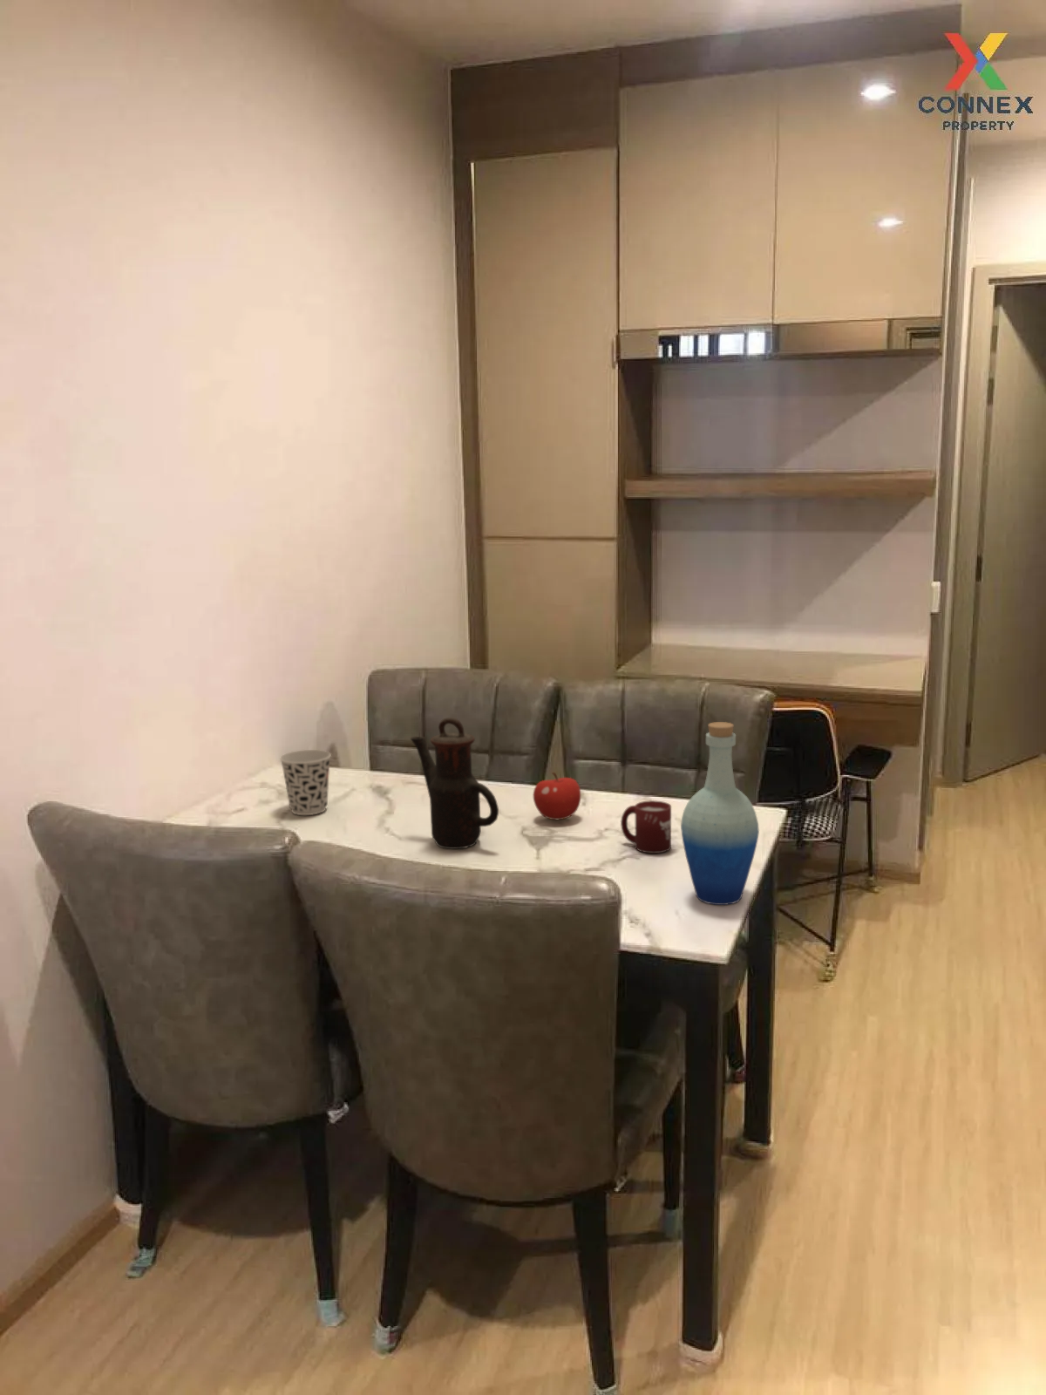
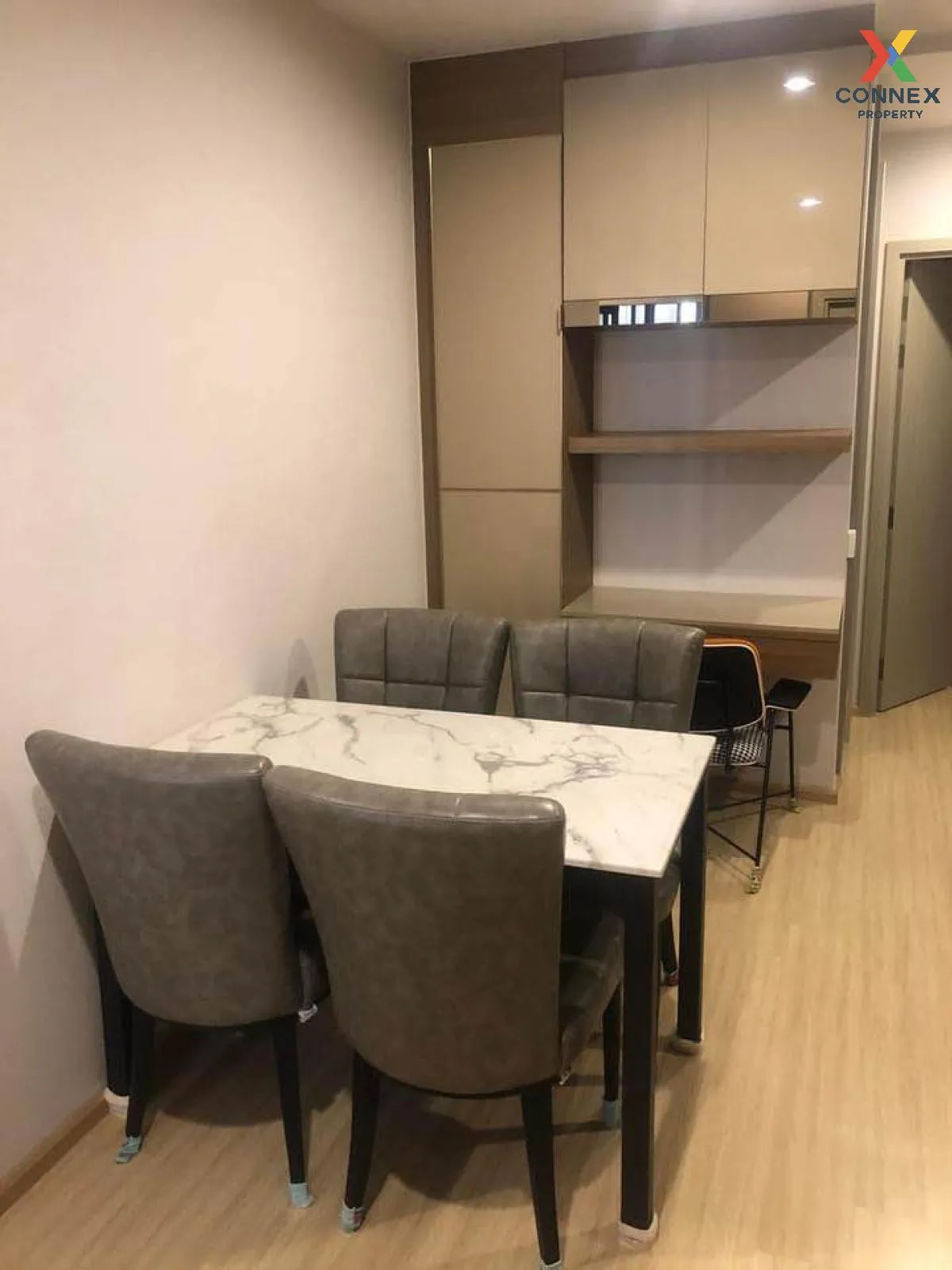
- fruit (557, 795)
- cup (645, 825)
- cup (307, 783)
- teapot (454, 780)
- bottle (719, 812)
